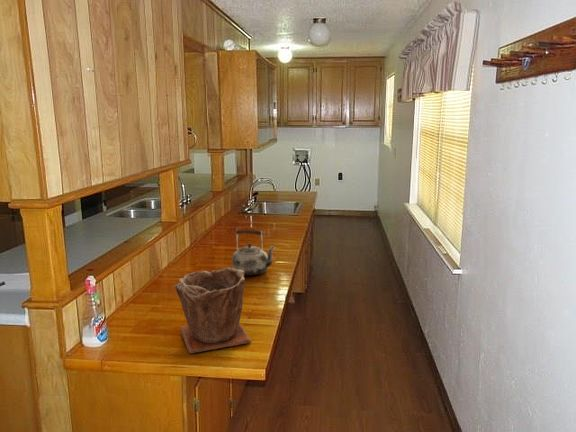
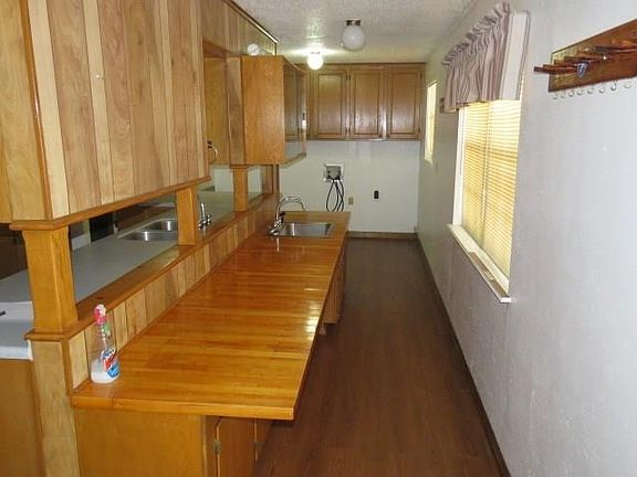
- kettle (254, 251)
- plant pot (213, 305)
